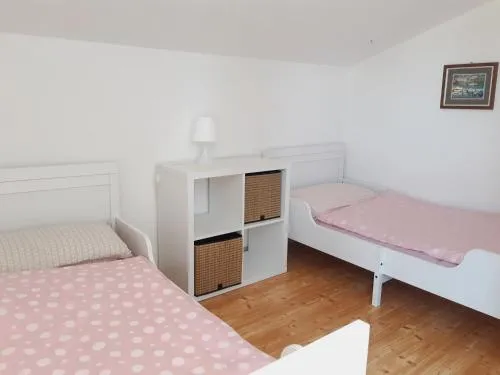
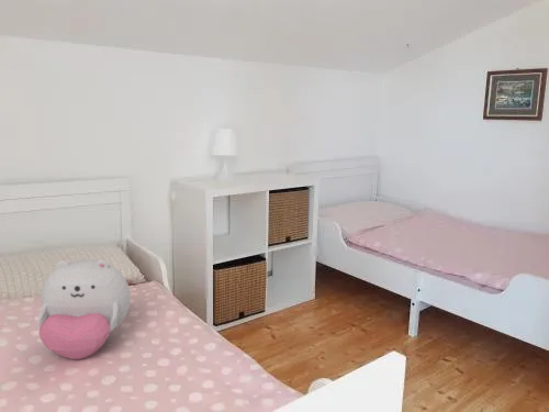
+ plush toy (83, 303)
